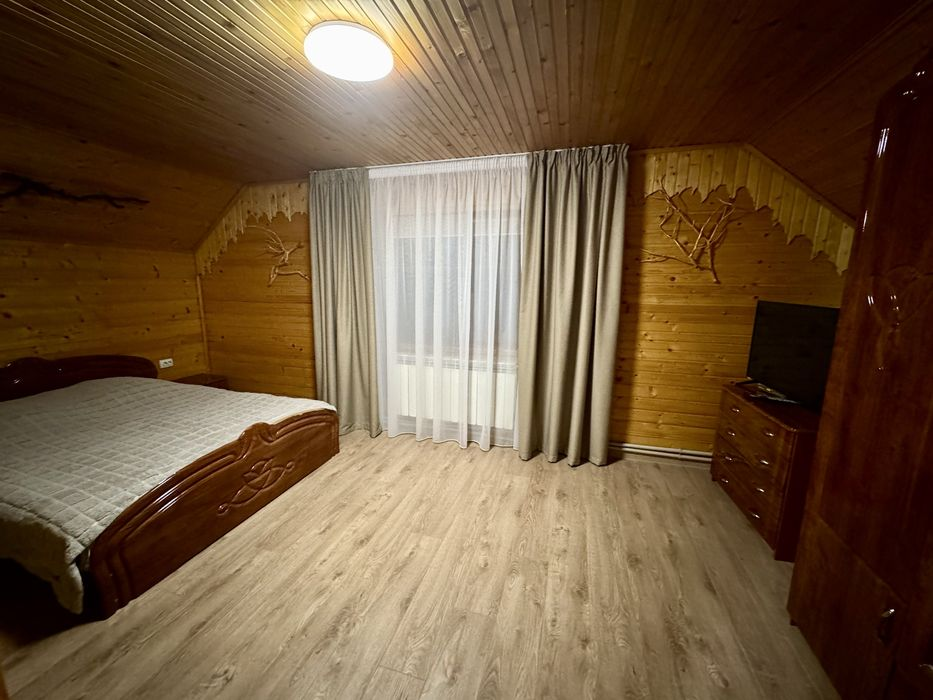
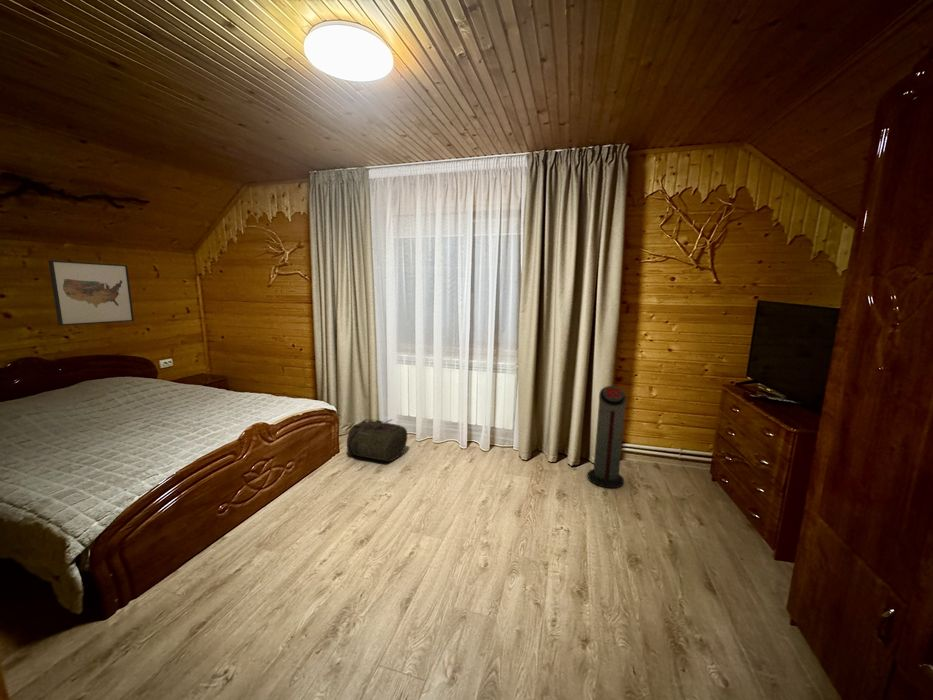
+ air purifier (609, 434)
+ backpack (376, 437)
+ wall art (94, 293)
